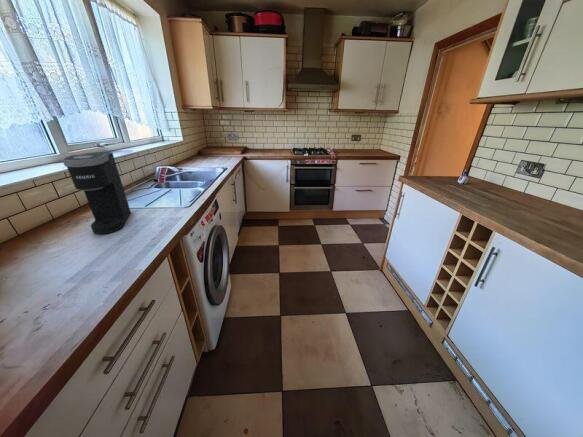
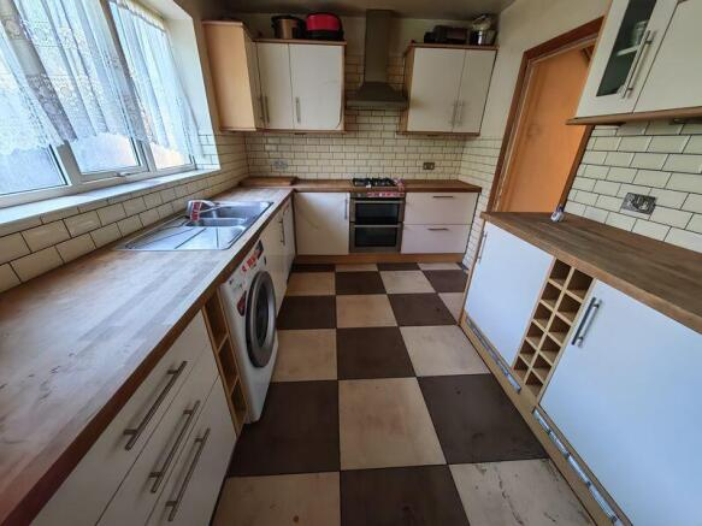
- coffee maker (102, 189)
